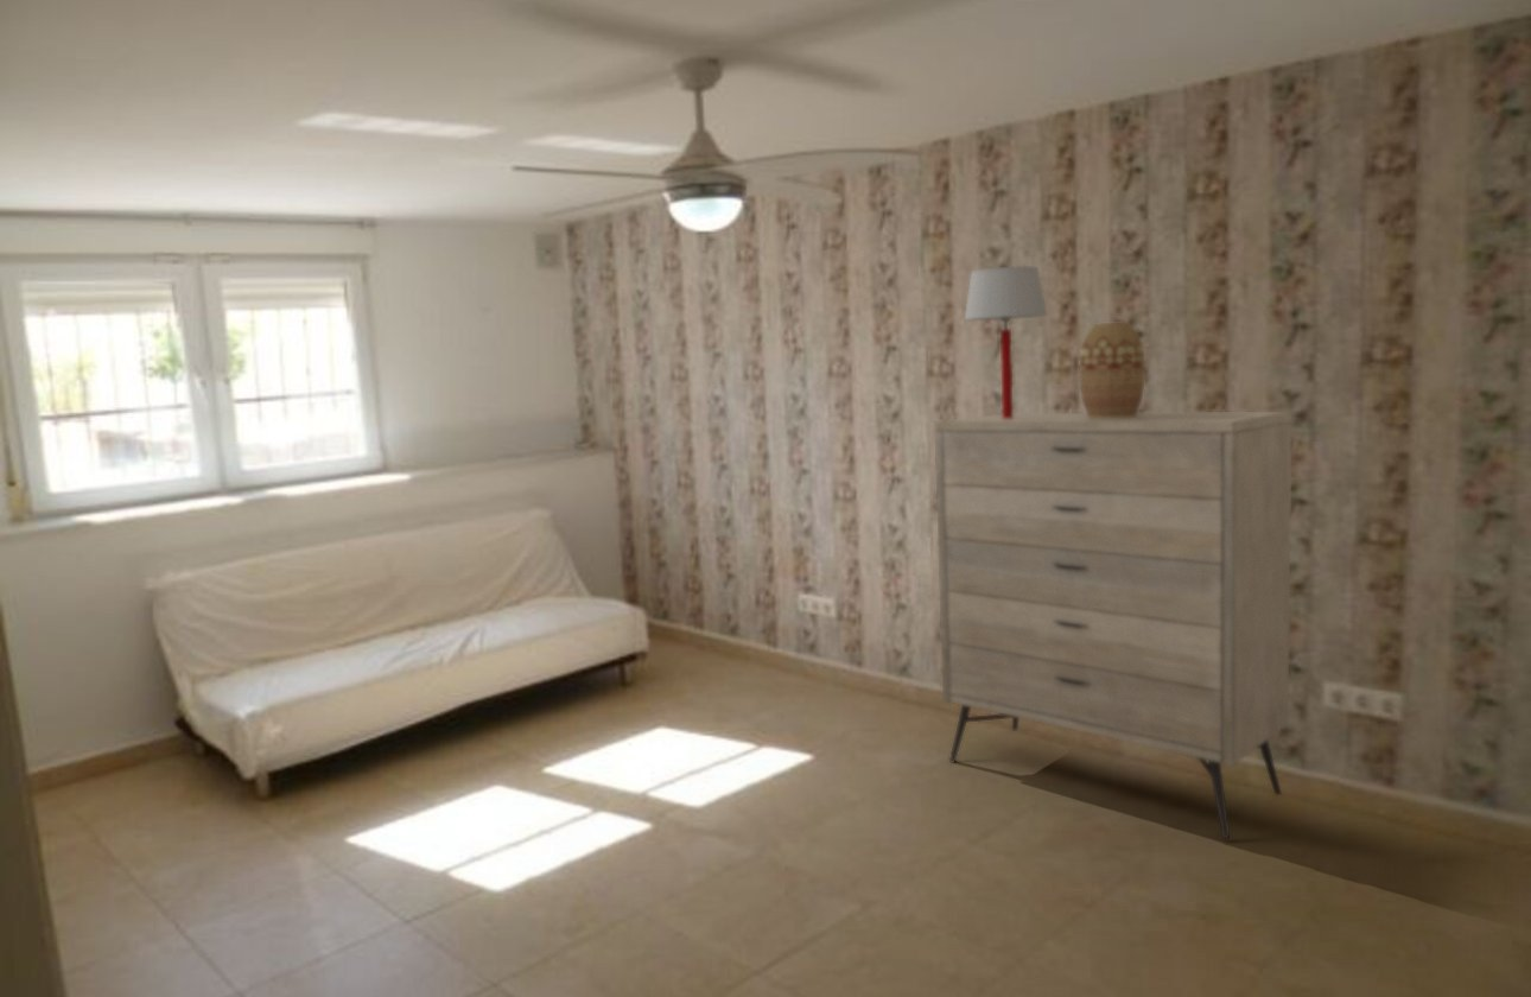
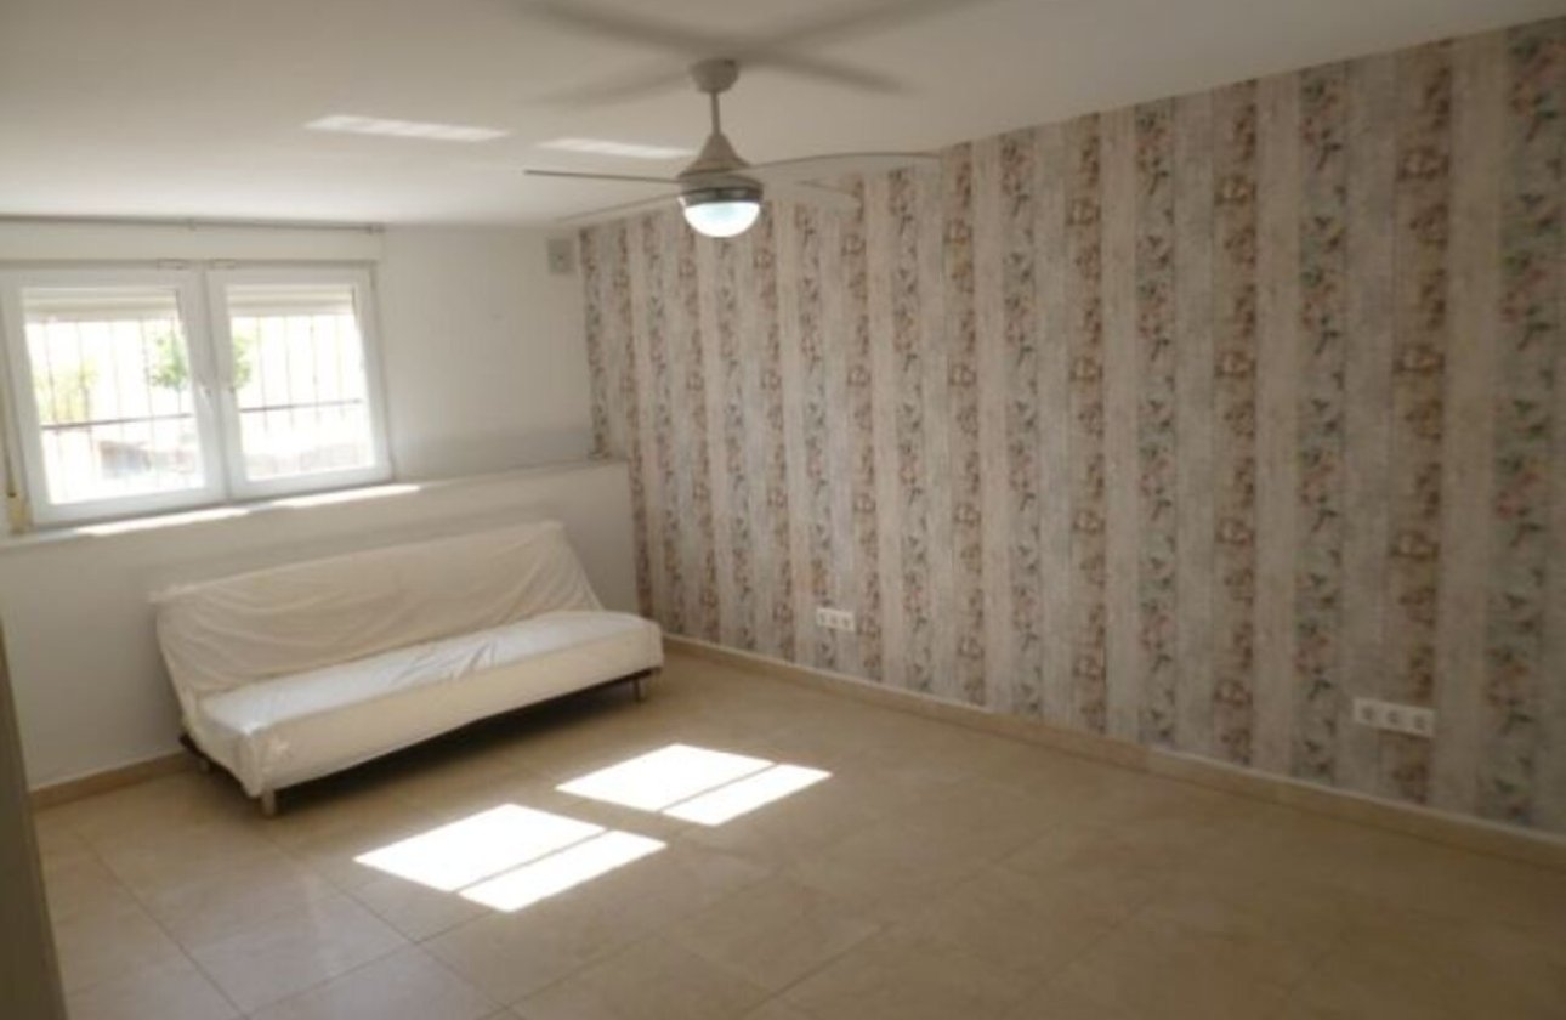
- vase (1111, 369)
- dresser (1104, 601)
- table lamp (1005, 344)
